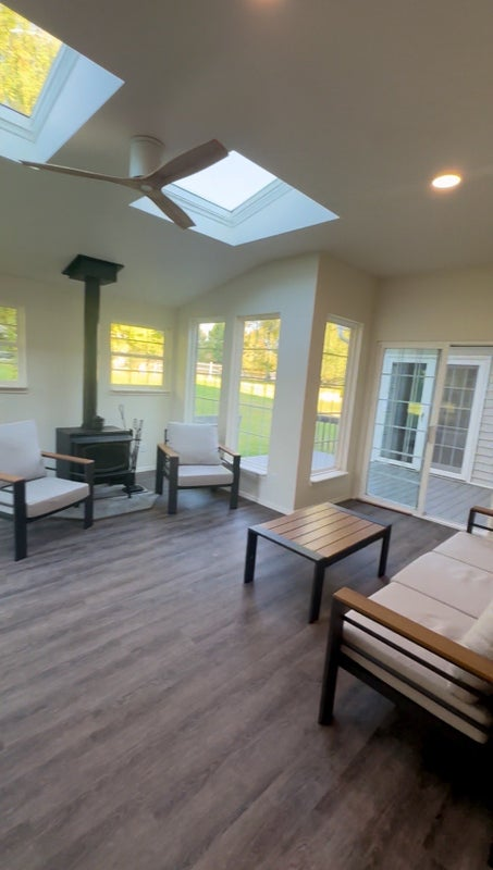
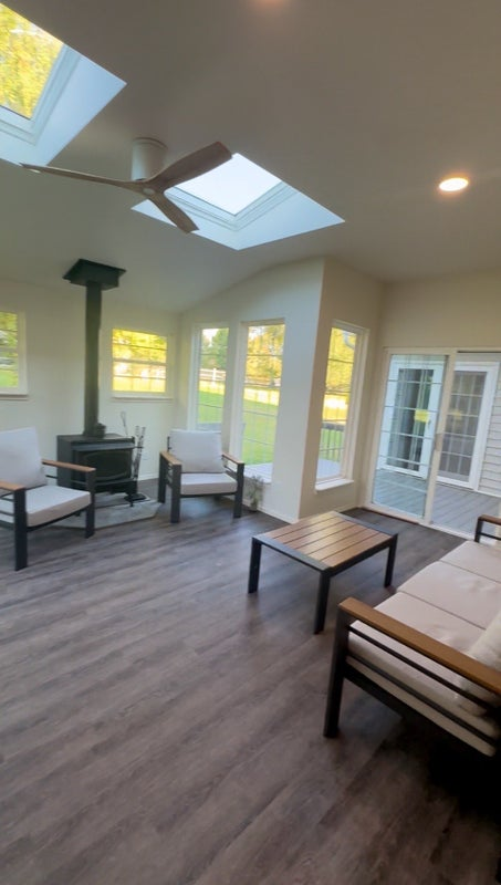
+ potted plant (254, 492)
